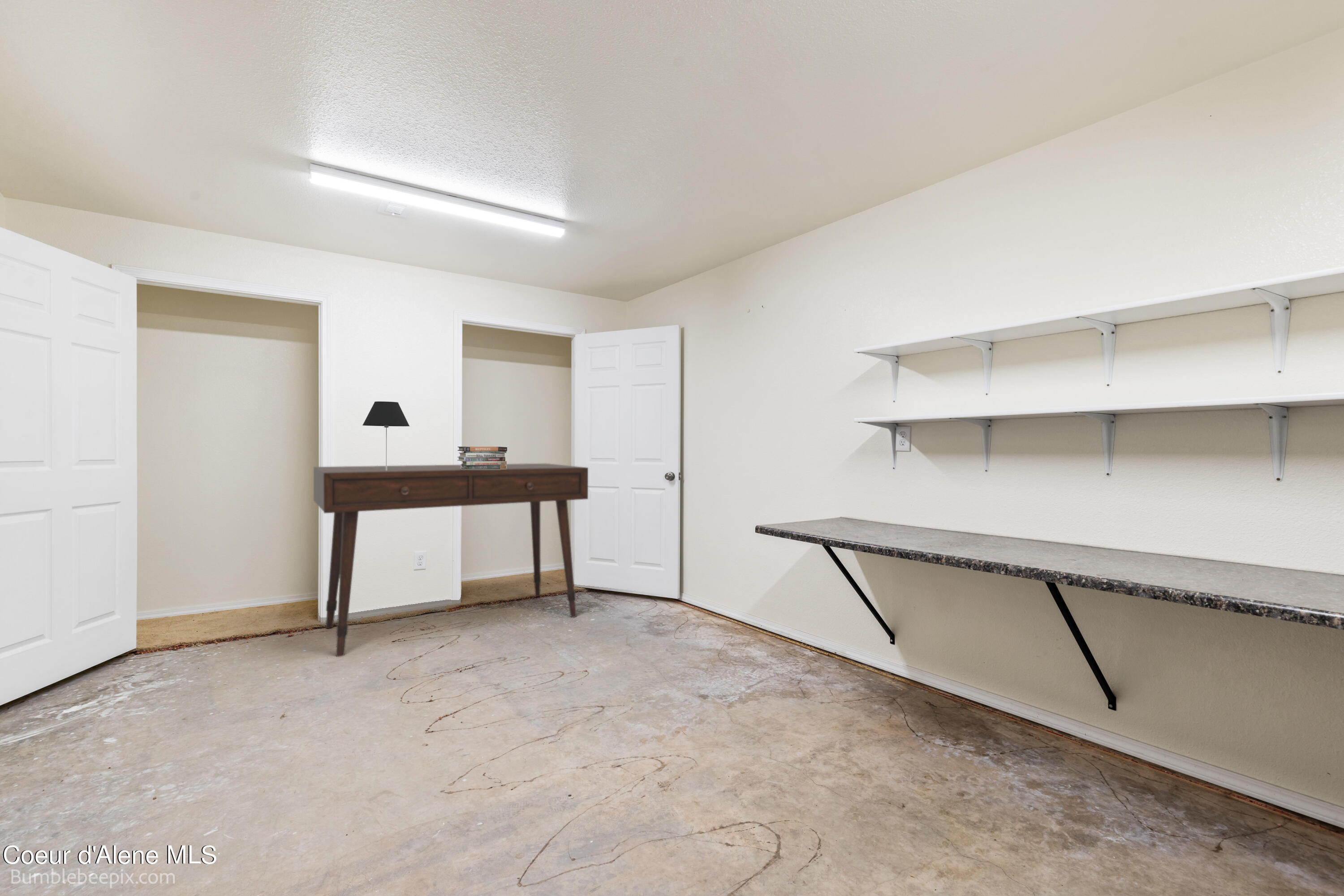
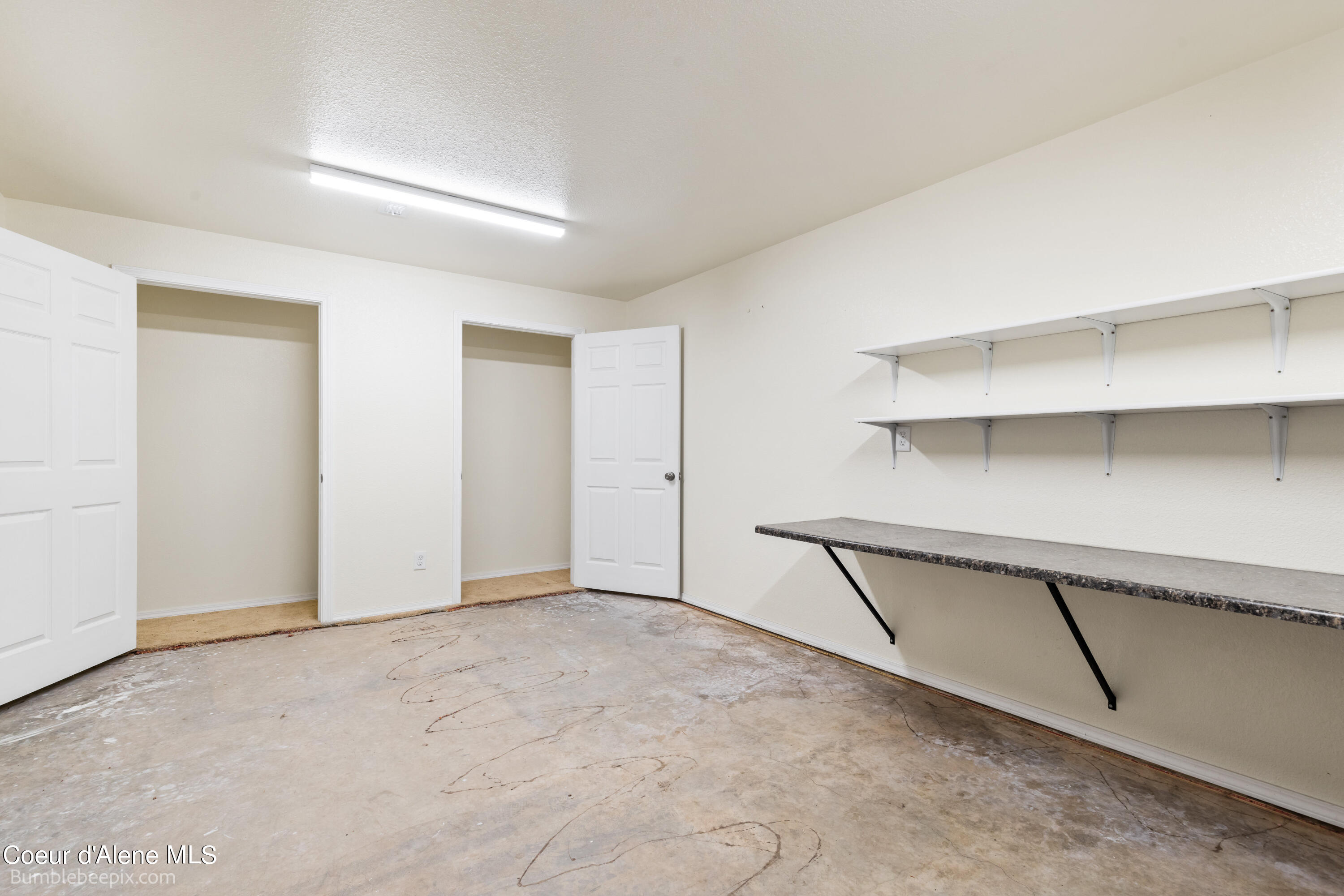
- book stack (482, 457)
- table lamp (386, 436)
- desk (455, 506)
